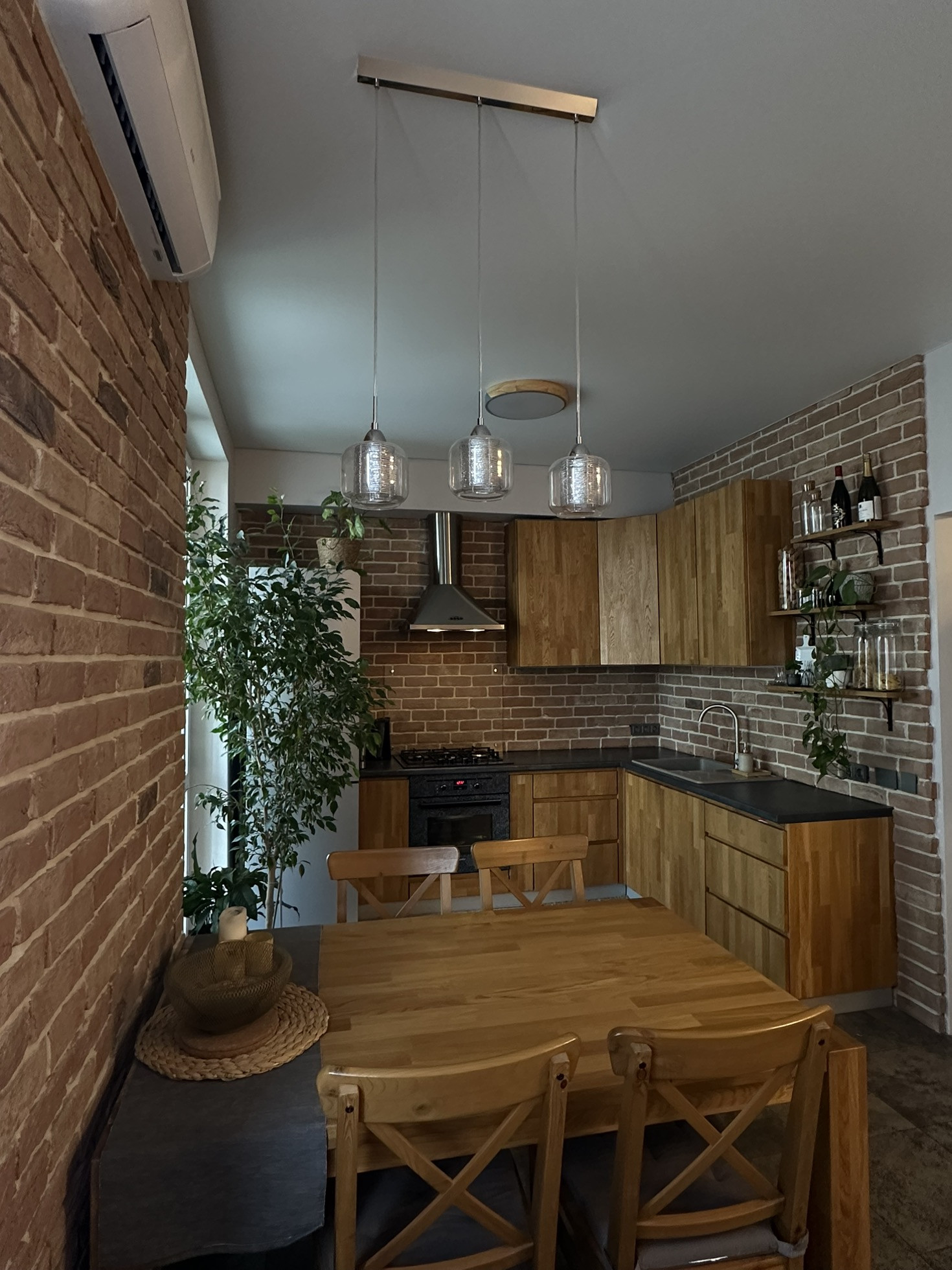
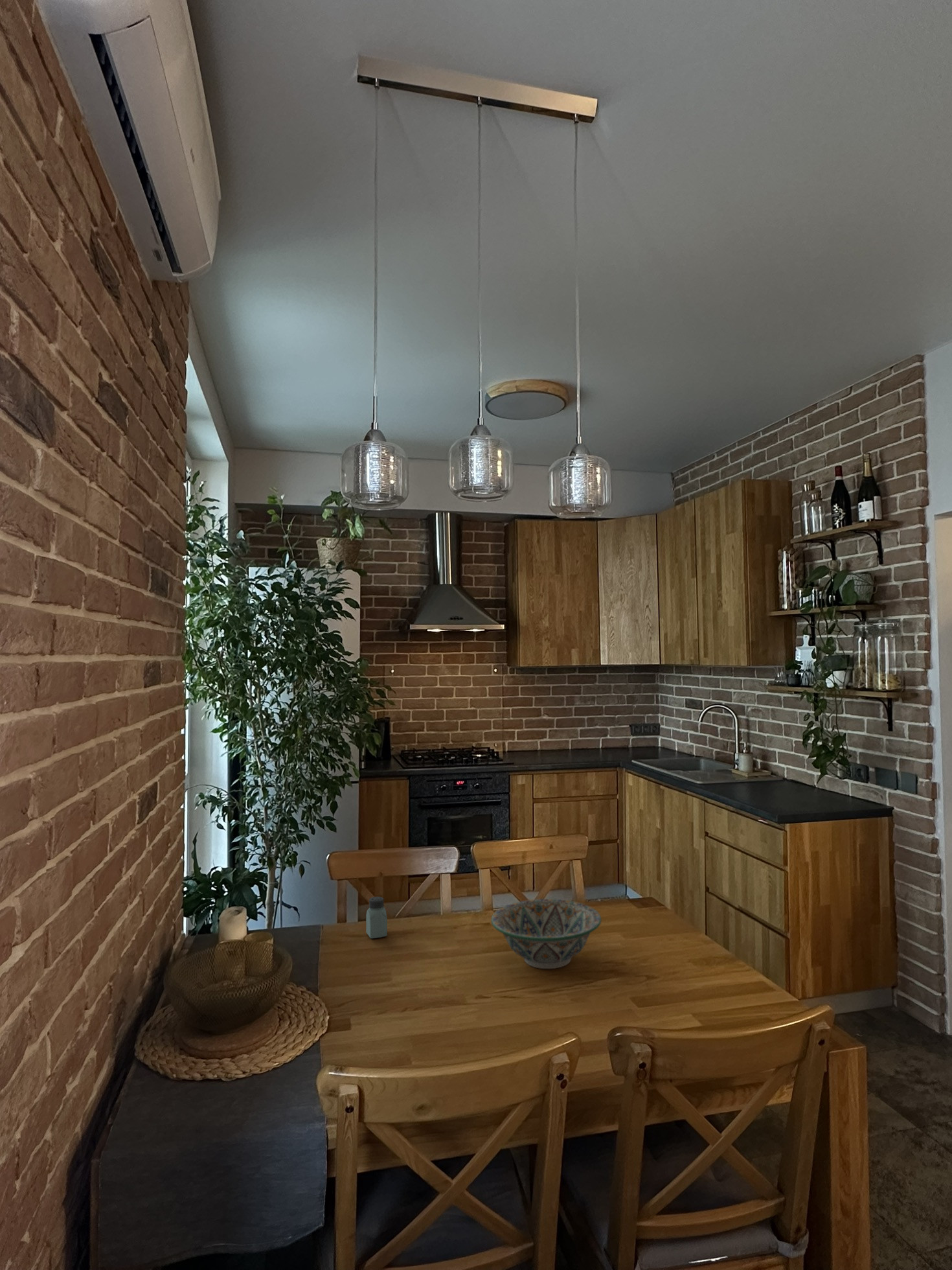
+ decorative bowl (546, 938)
+ saltshaker (376, 916)
